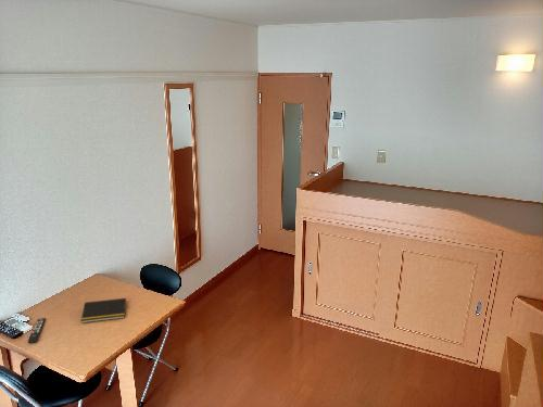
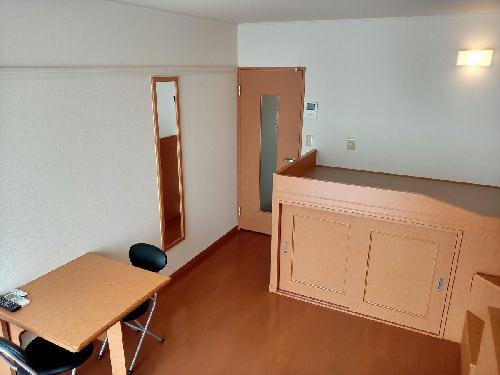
- remote control (37, 330)
- notepad (104, 309)
